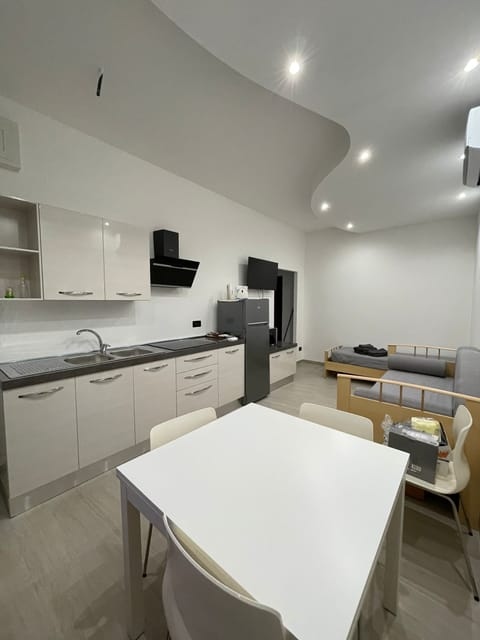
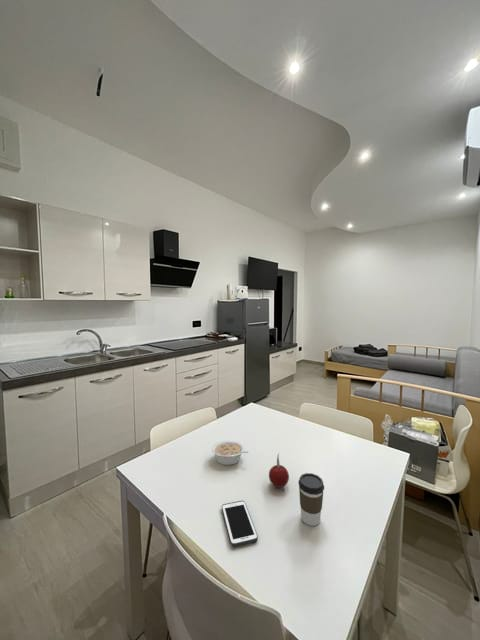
+ fruit (277, 470)
+ coffee cup (310, 499)
+ cell phone (238, 521)
+ legume (229, 452)
